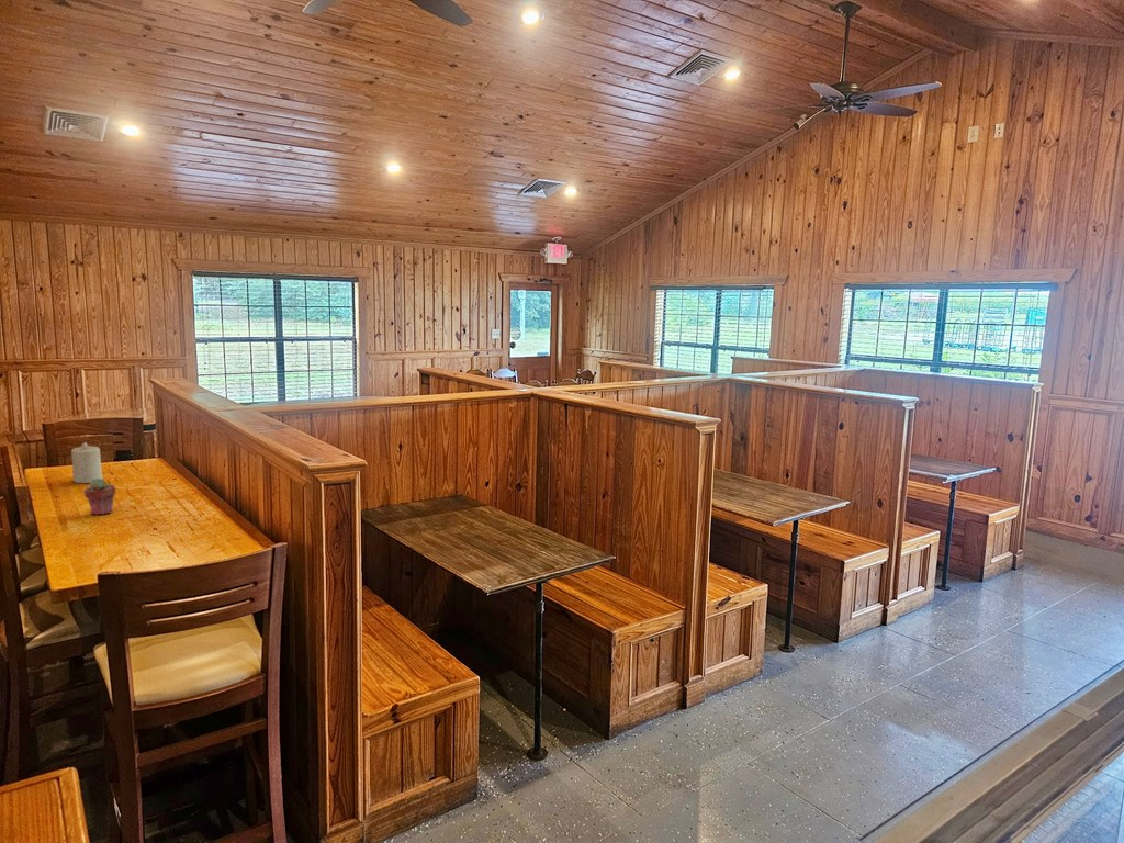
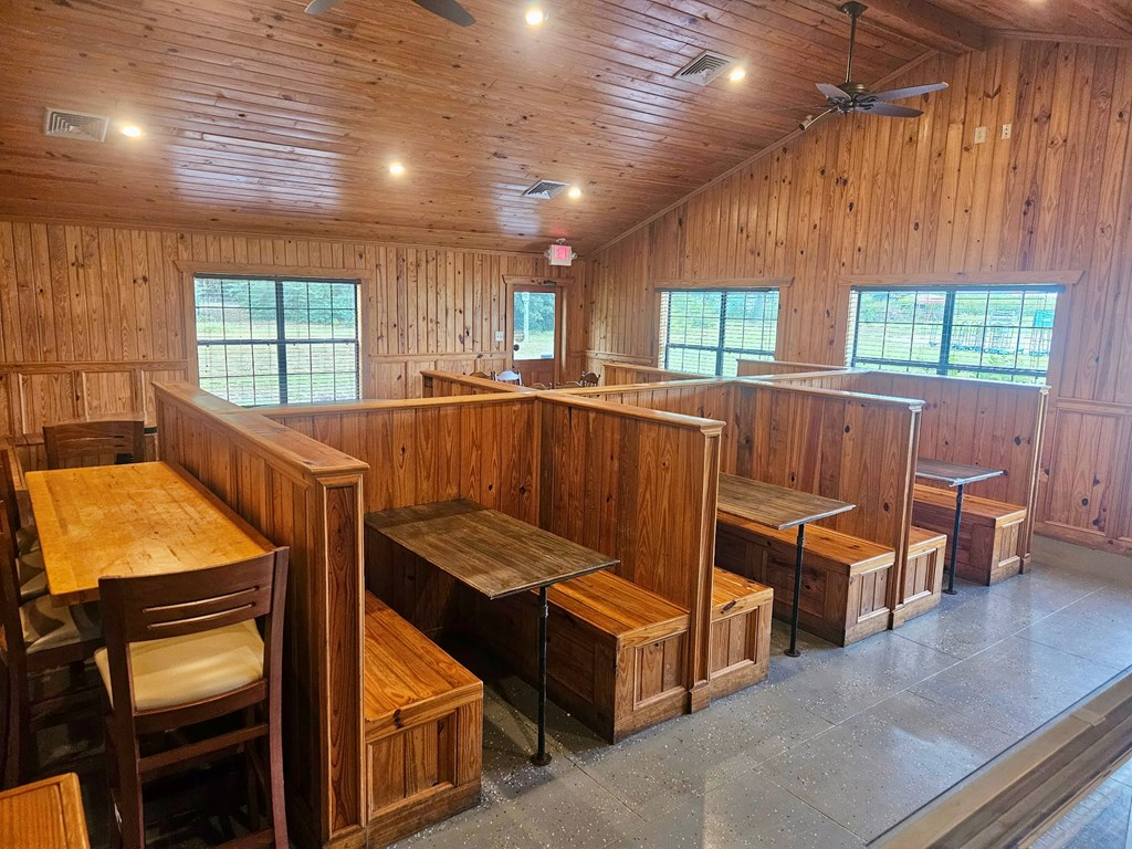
- potted succulent (100, 495)
- candle (87, 461)
